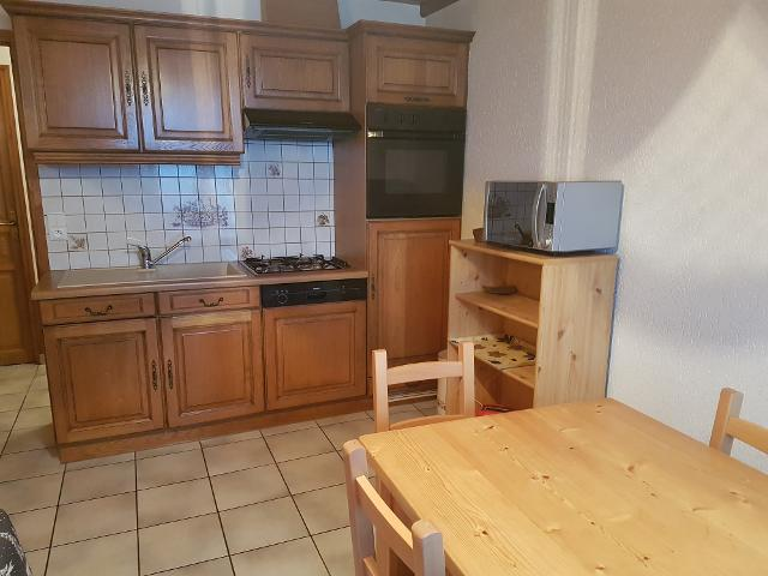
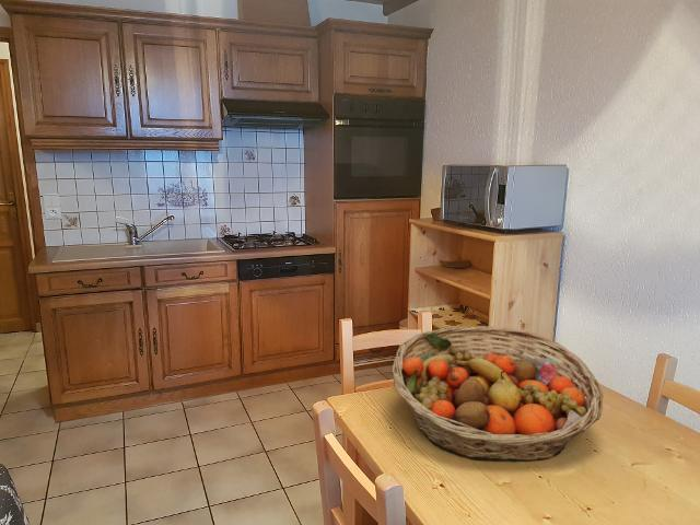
+ fruit basket (491, 388)
